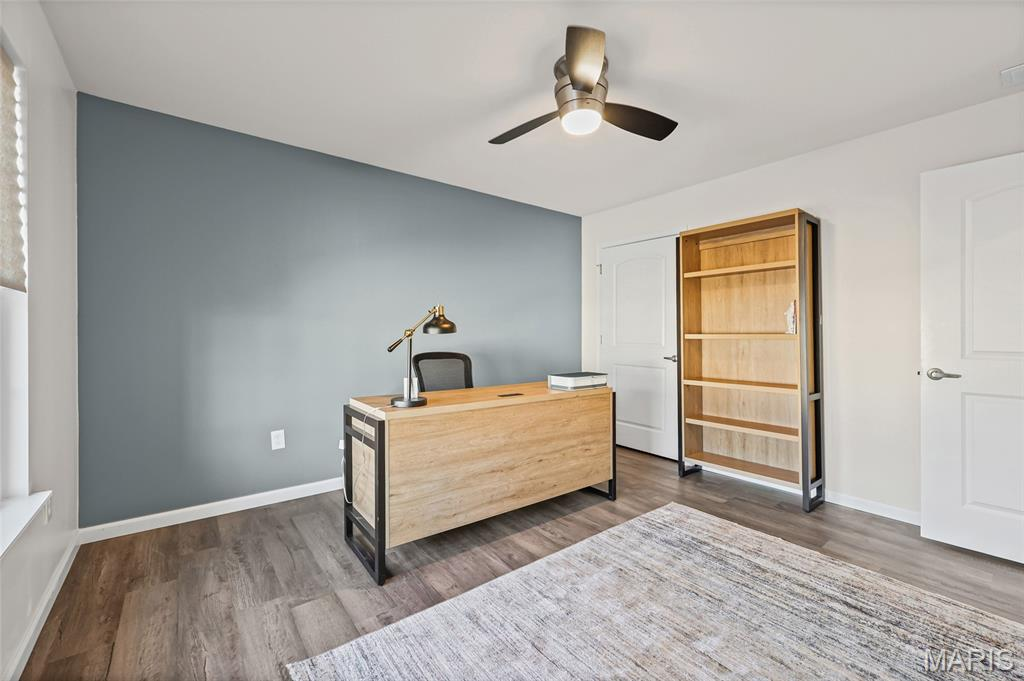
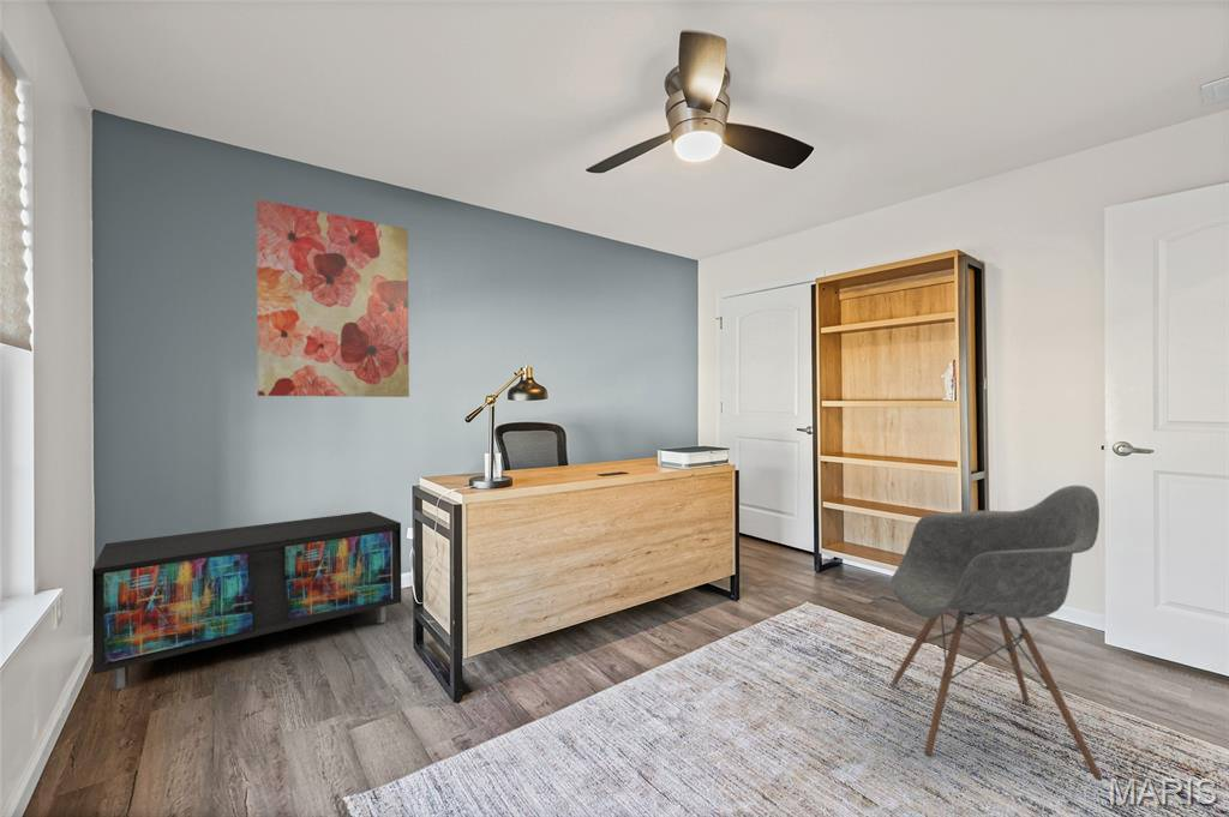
+ storage cabinet (263, 583)
+ wall art (337, 306)
+ armchair (987, 603)
